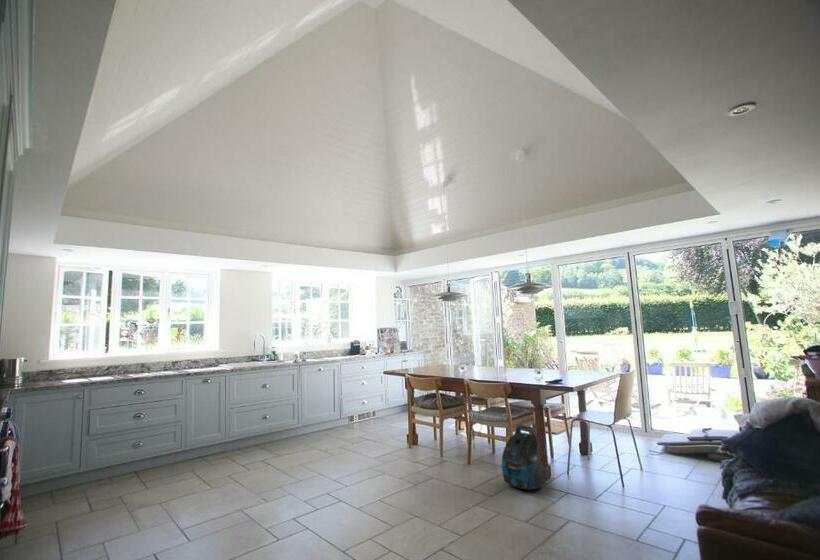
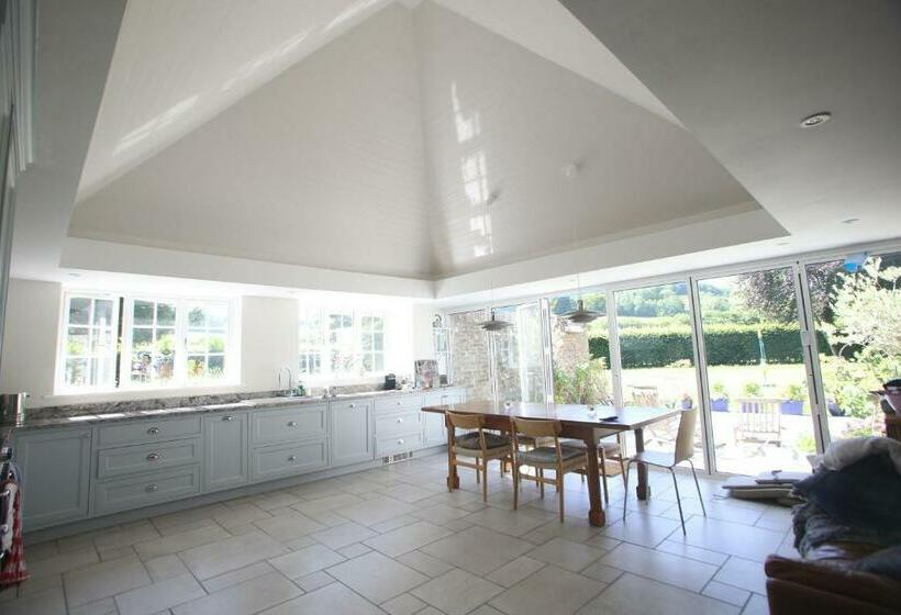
- vacuum cleaner (521, 456)
